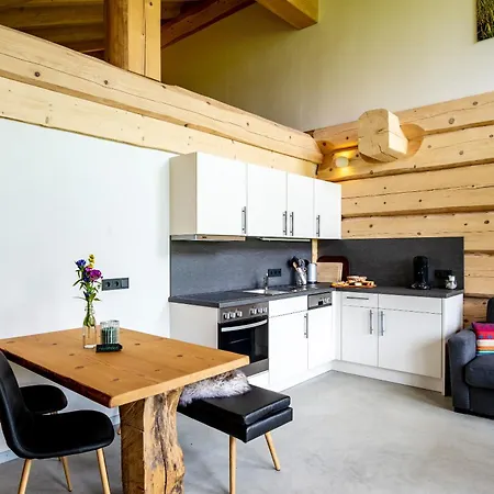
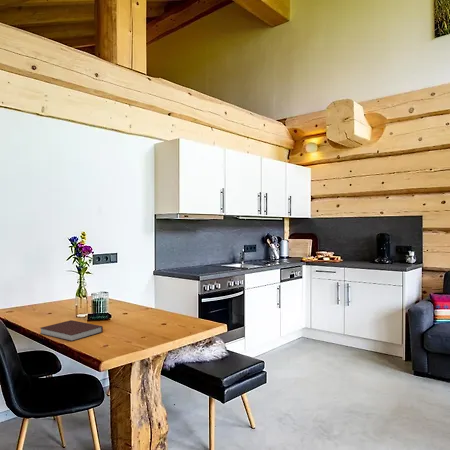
+ notebook (71, 329)
